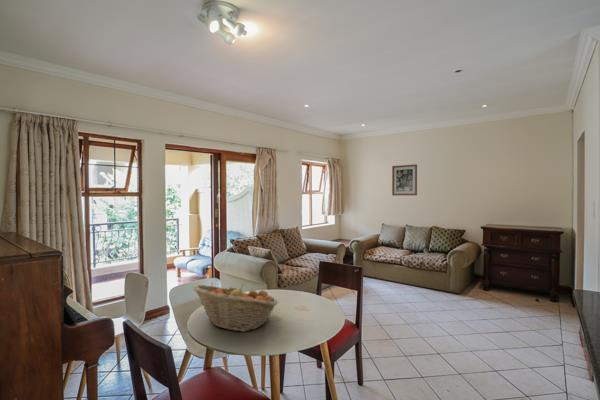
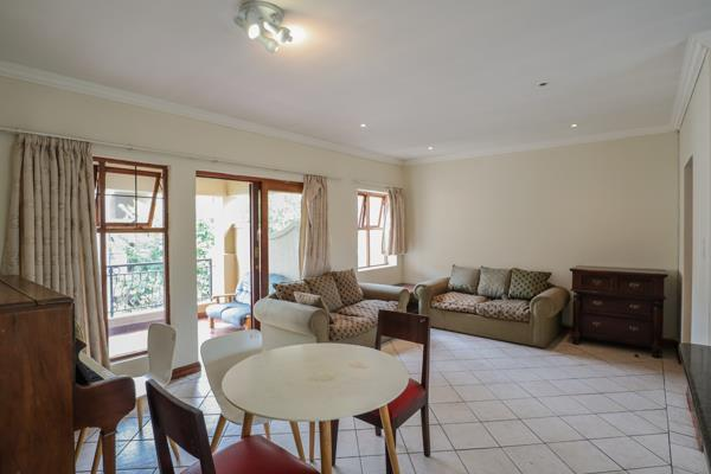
- fruit basket (235, 301)
- wall art (404, 180)
